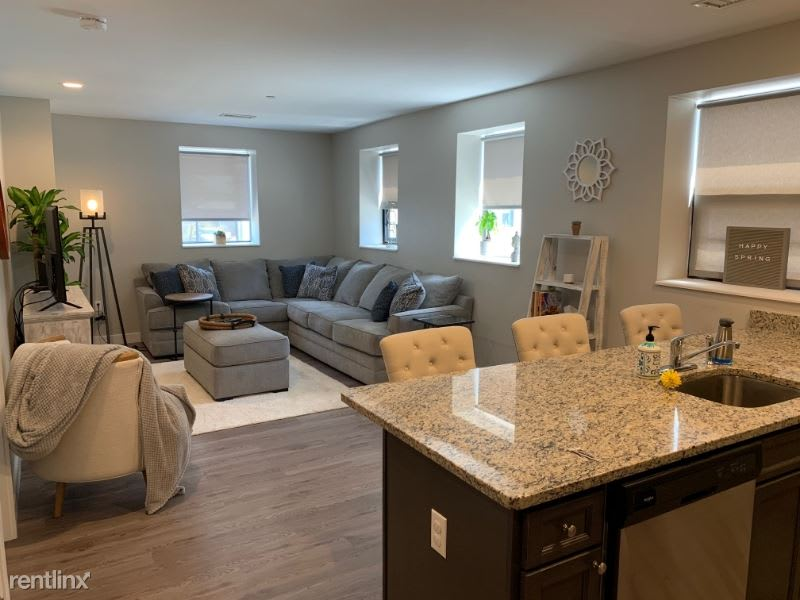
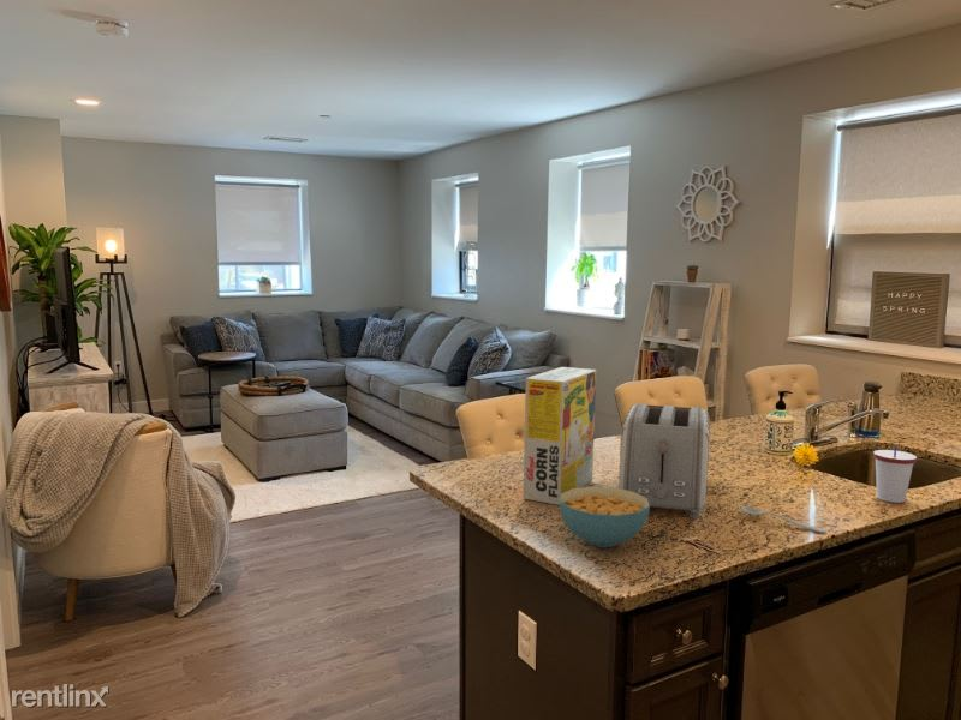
+ cereal box (560, 432)
+ toaster (665, 451)
+ cup (893, 470)
+ cereal bowl (603, 521)
+ spoon (781, 517)
